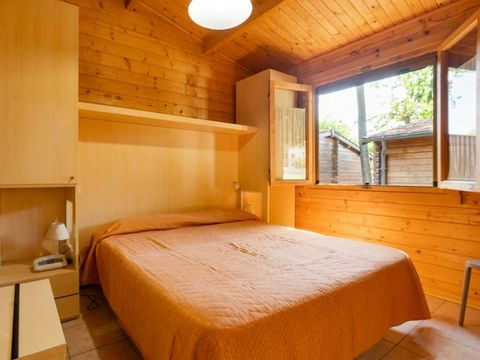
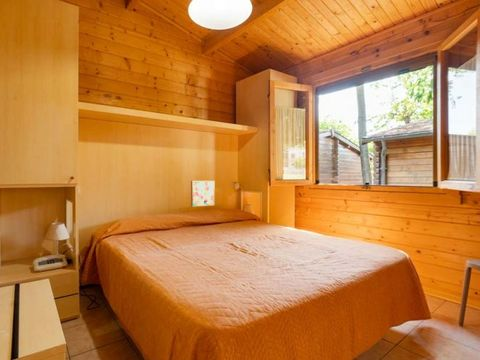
+ wall art (203, 193)
